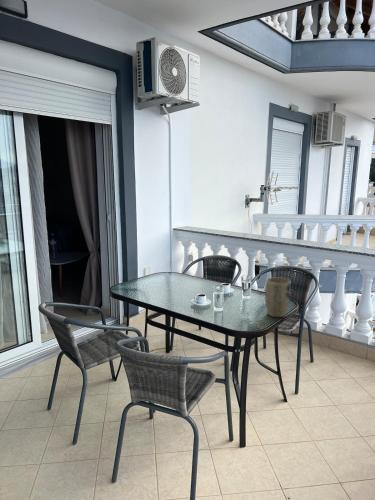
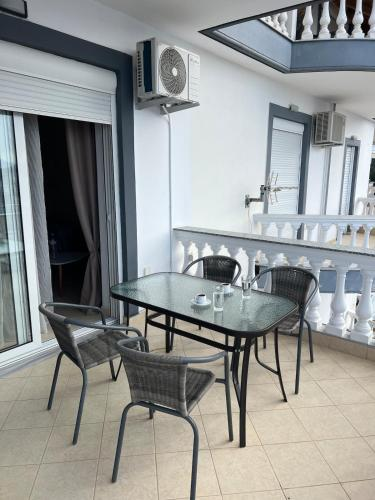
- plant pot (277, 297)
